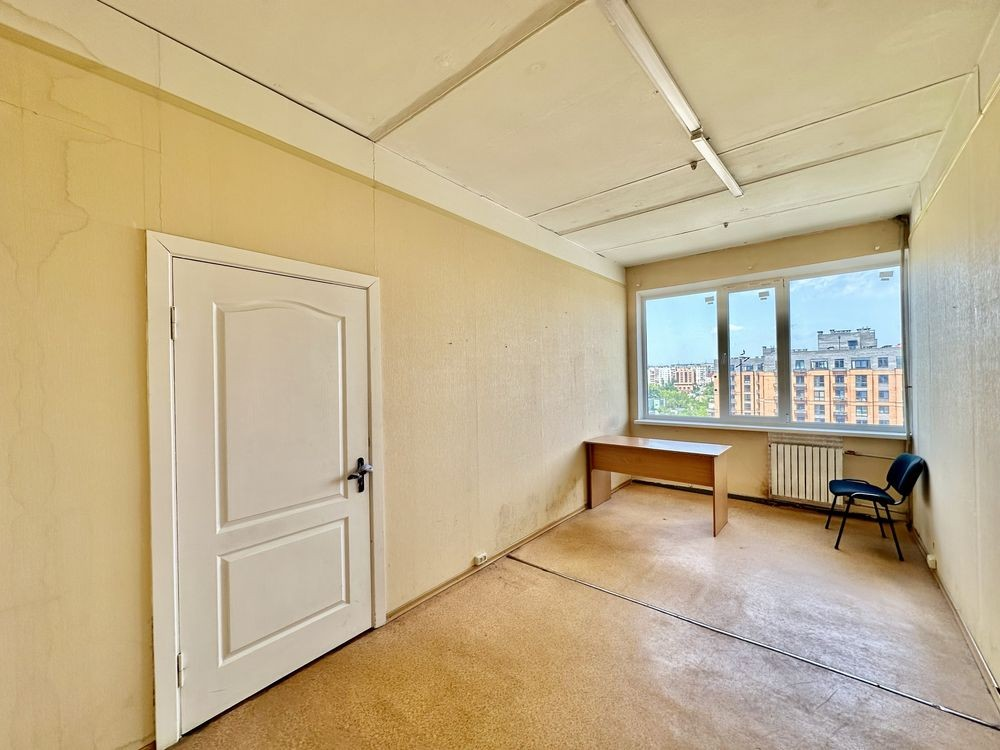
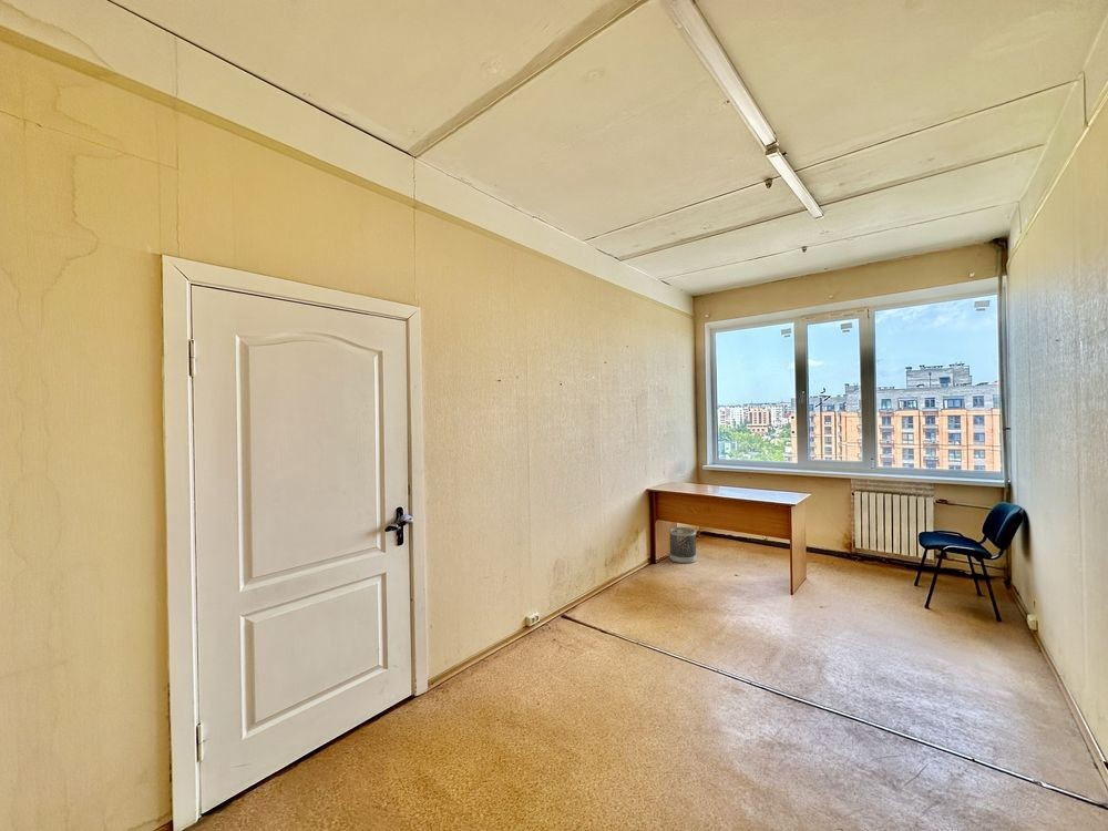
+ wastebasket (683, 544)
